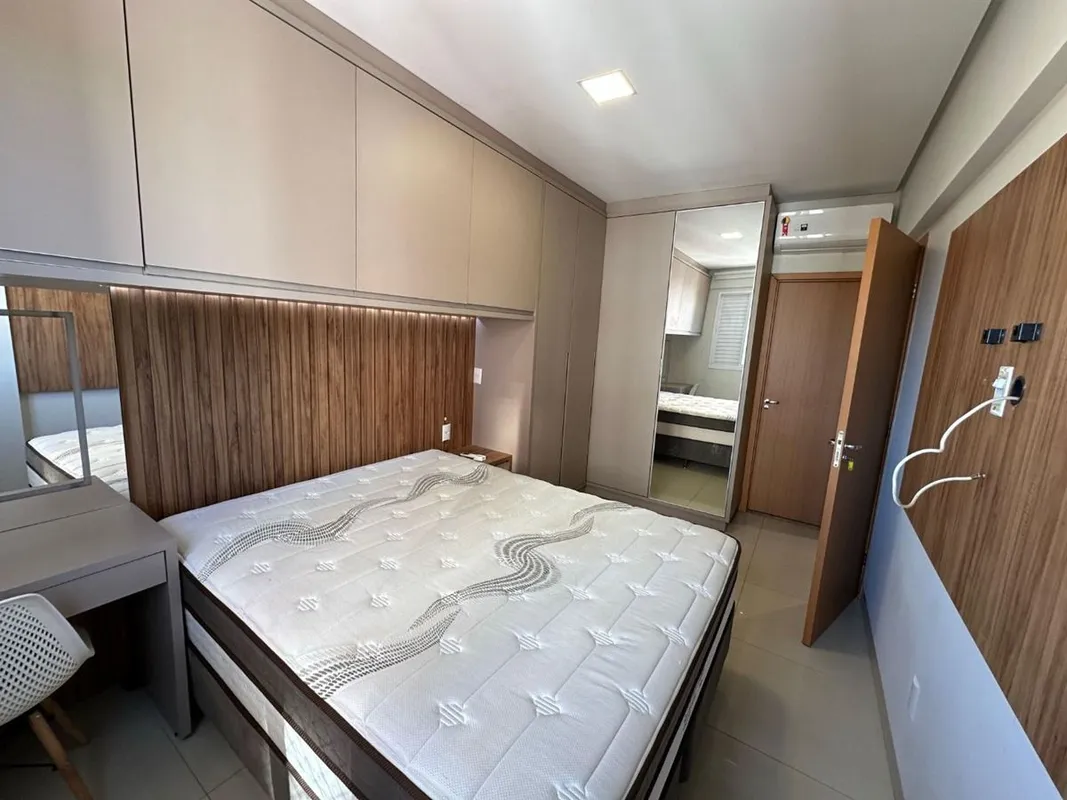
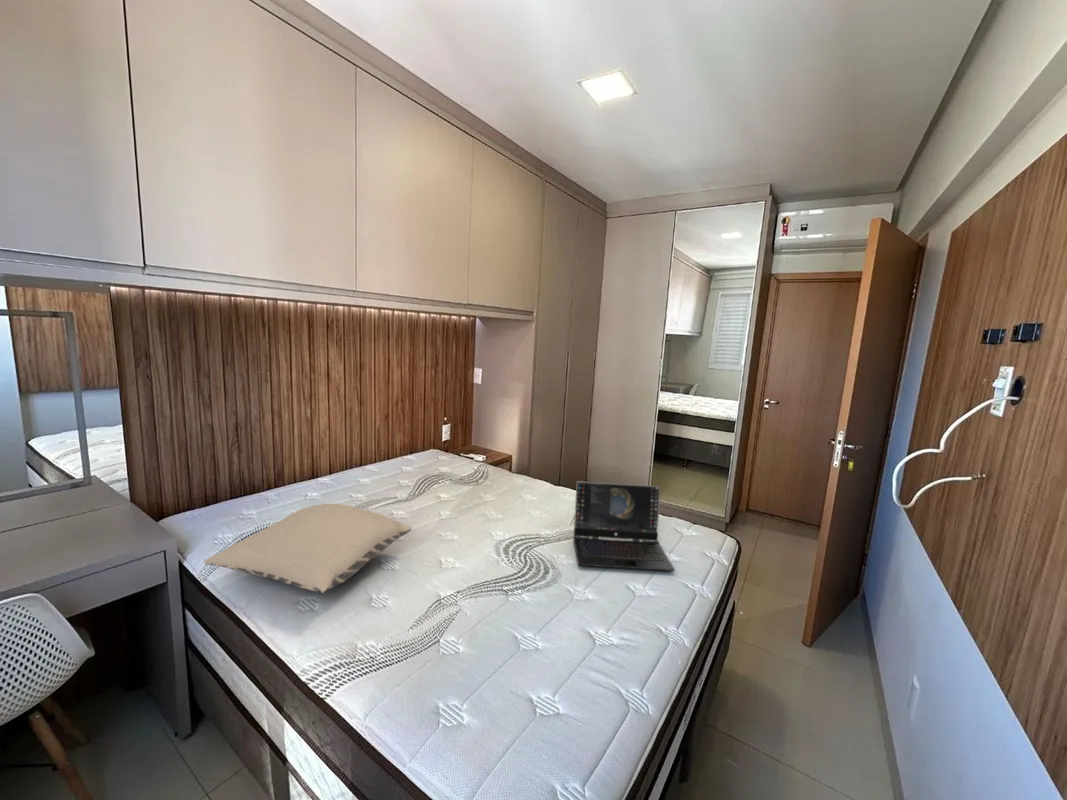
+ laptop (621, 524)
+ pillow (318, 543)
